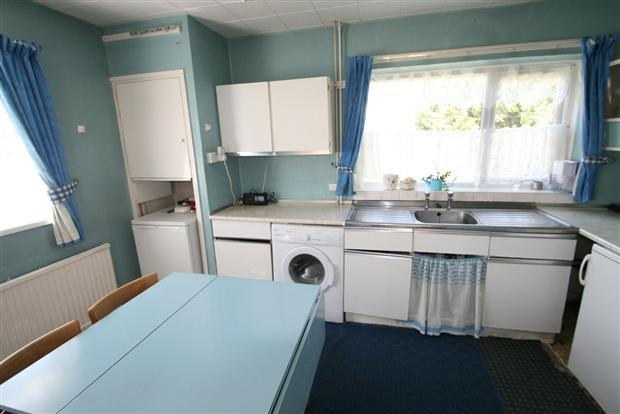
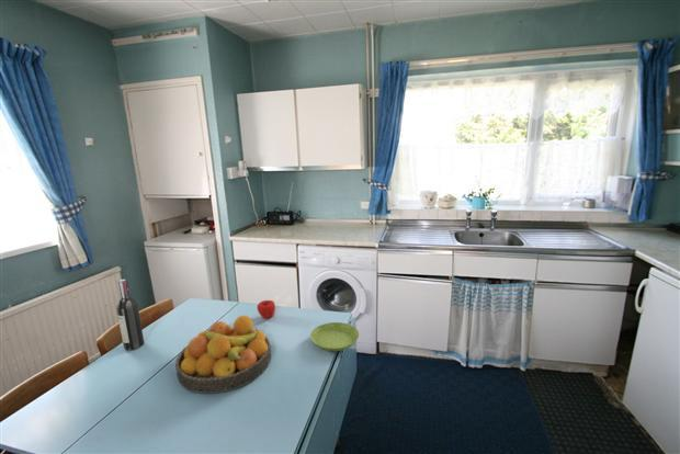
+ wine bottle (128, 314)
+ fruit bowl (224, 344)
+ apple (265, 309)
+ saucer (335, 337)
